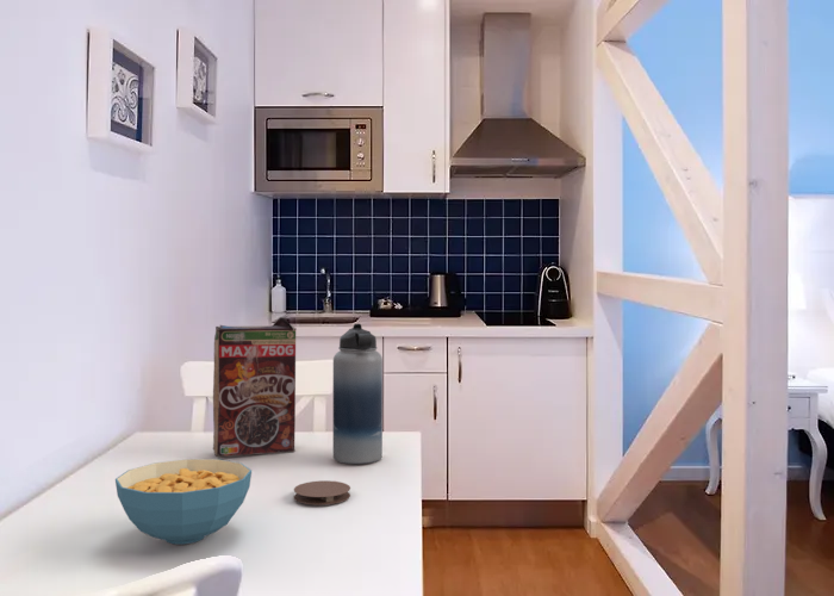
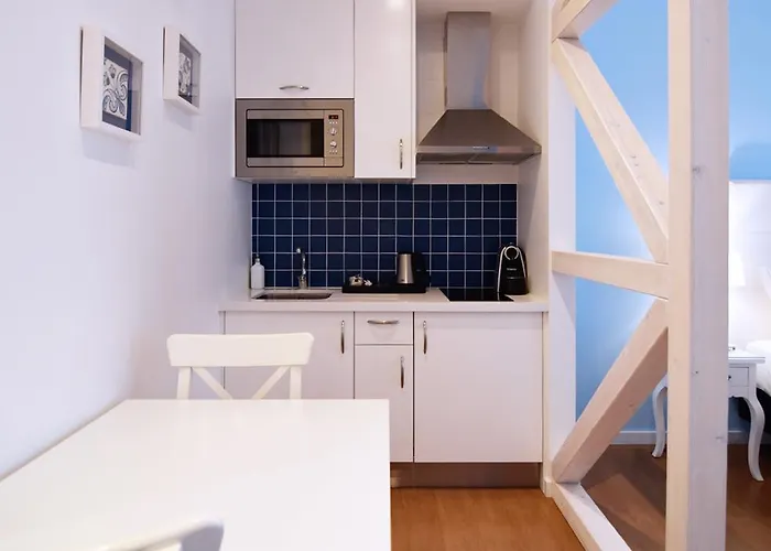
- coaster (322, 492)
- cereal bowl (185, 505)
- water bottle (356, 391)
- cereal box (254, 384)
